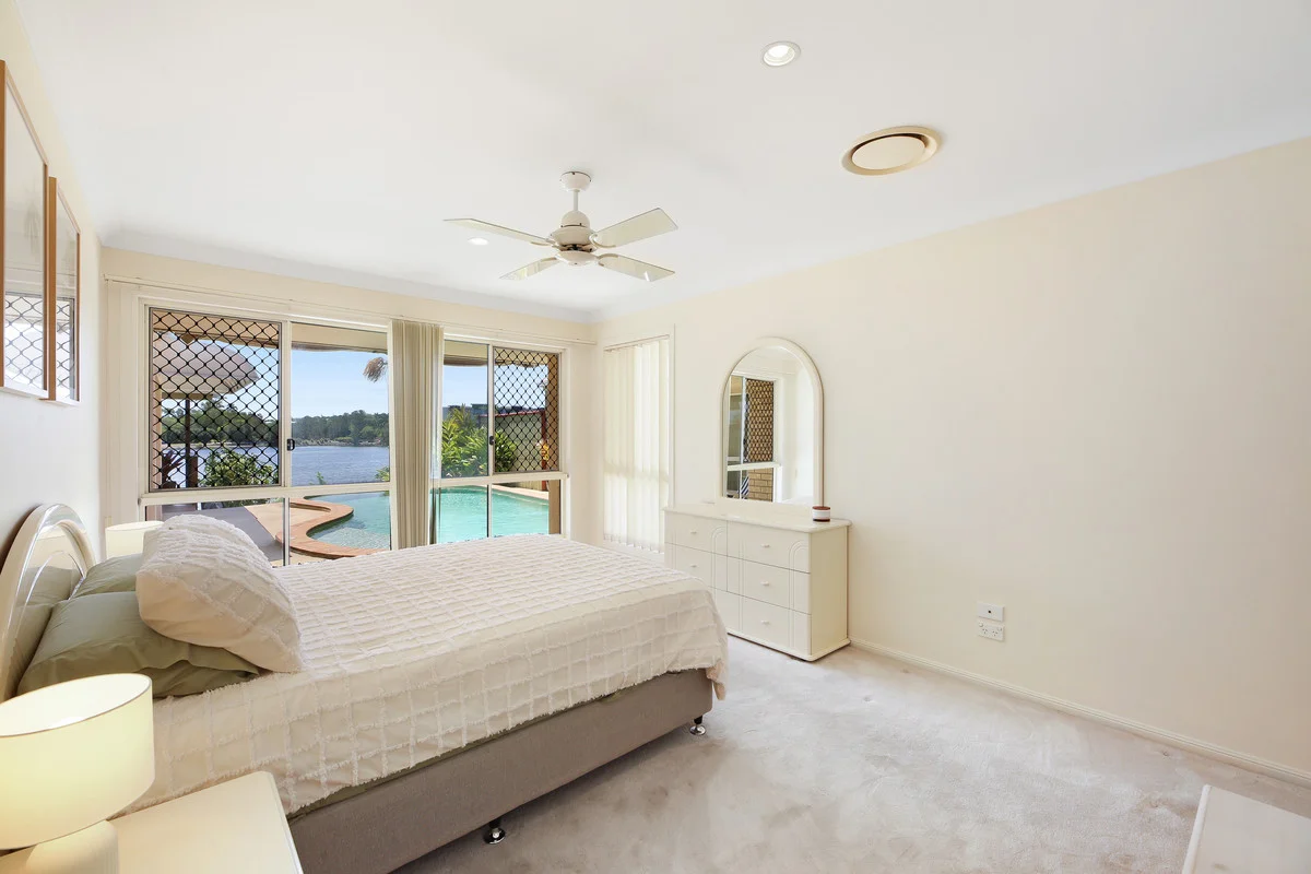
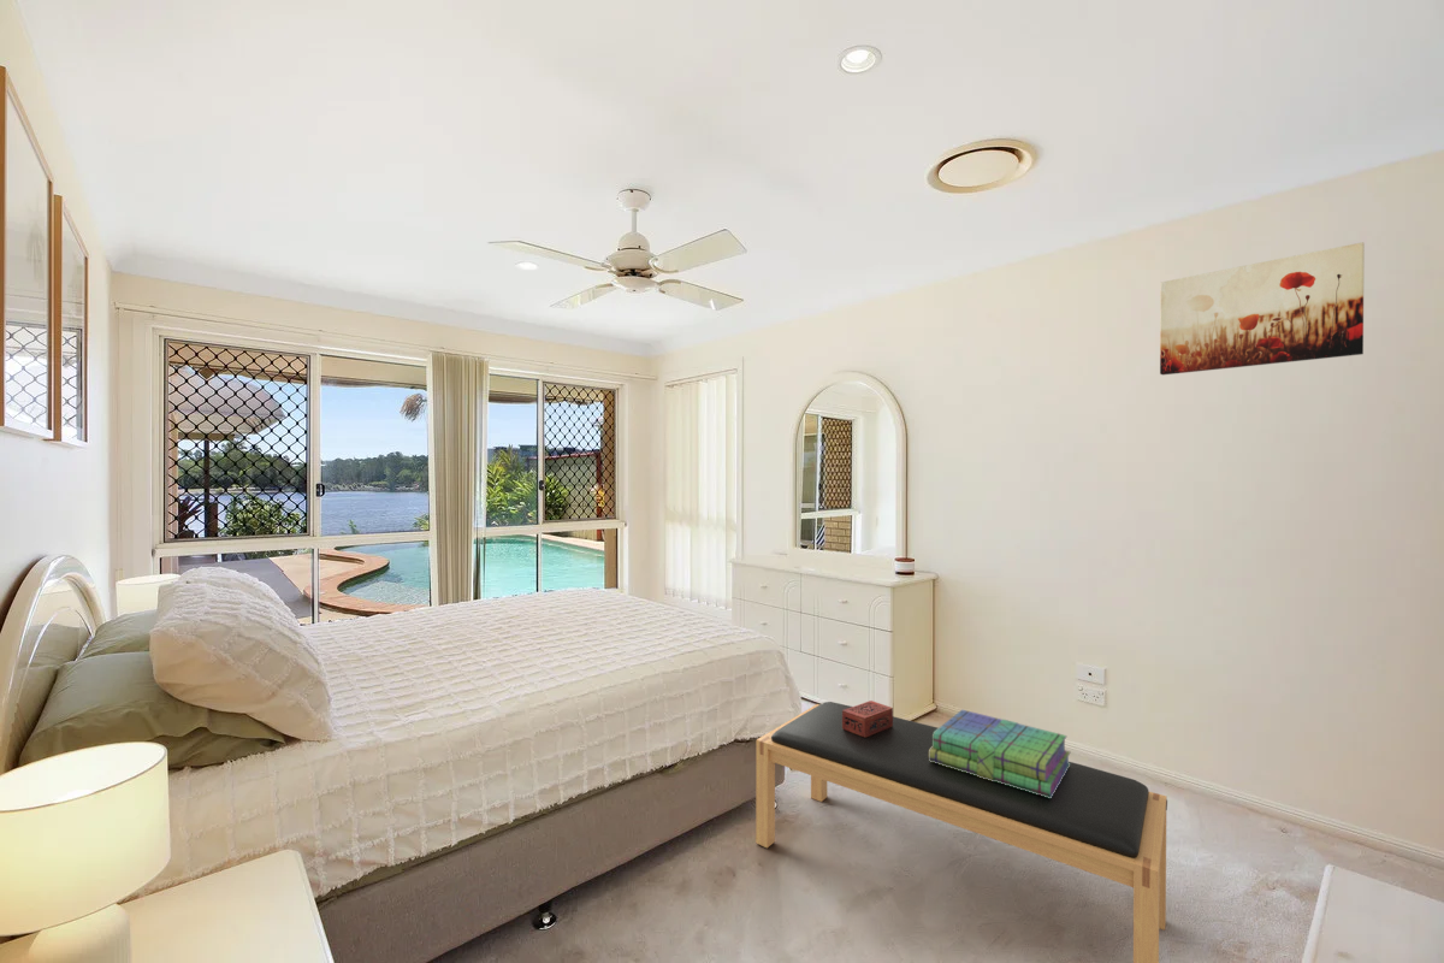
+ stack of books (999, 748)
+ decorative box (868, 717)
+ bench (941, 814)
+ wall art (1253, 314)
